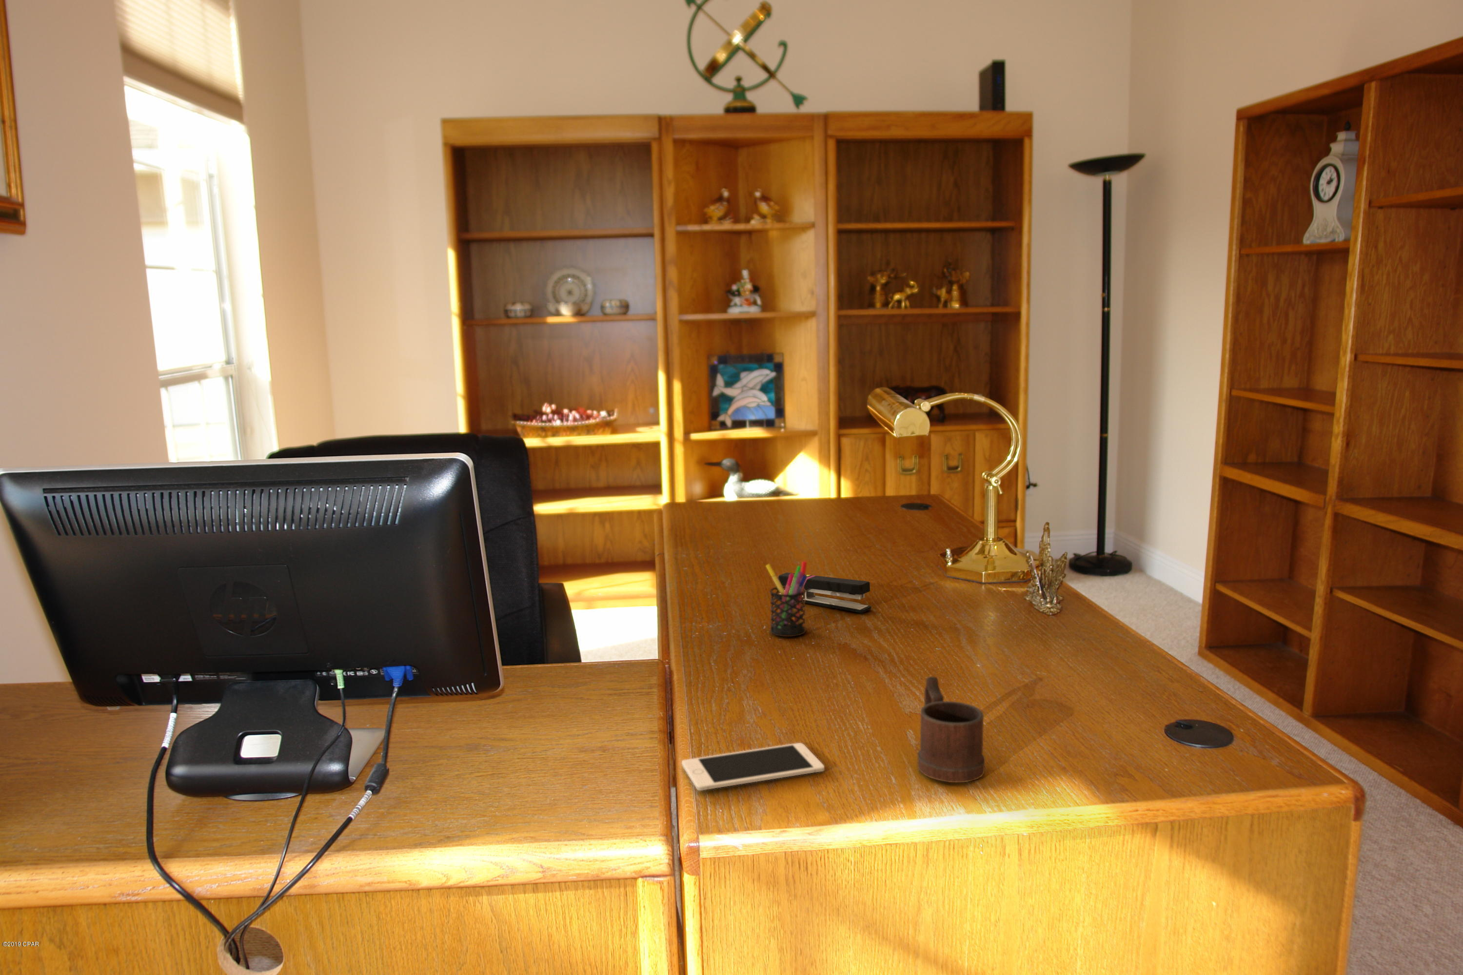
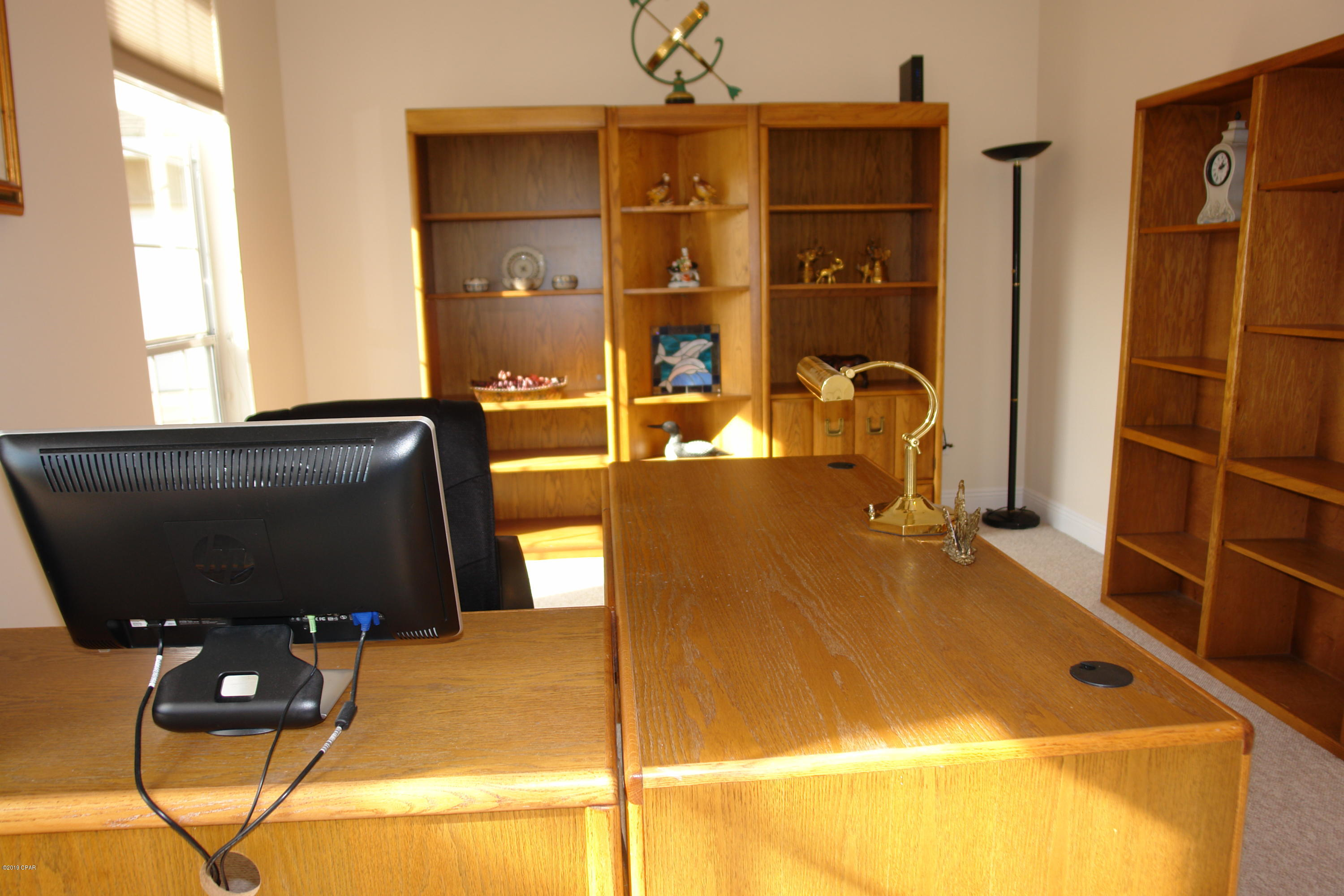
- cell phone (752, 765)
- stapler (822, 590)
- mug (945, 726)
- pen holder (791, 595)
